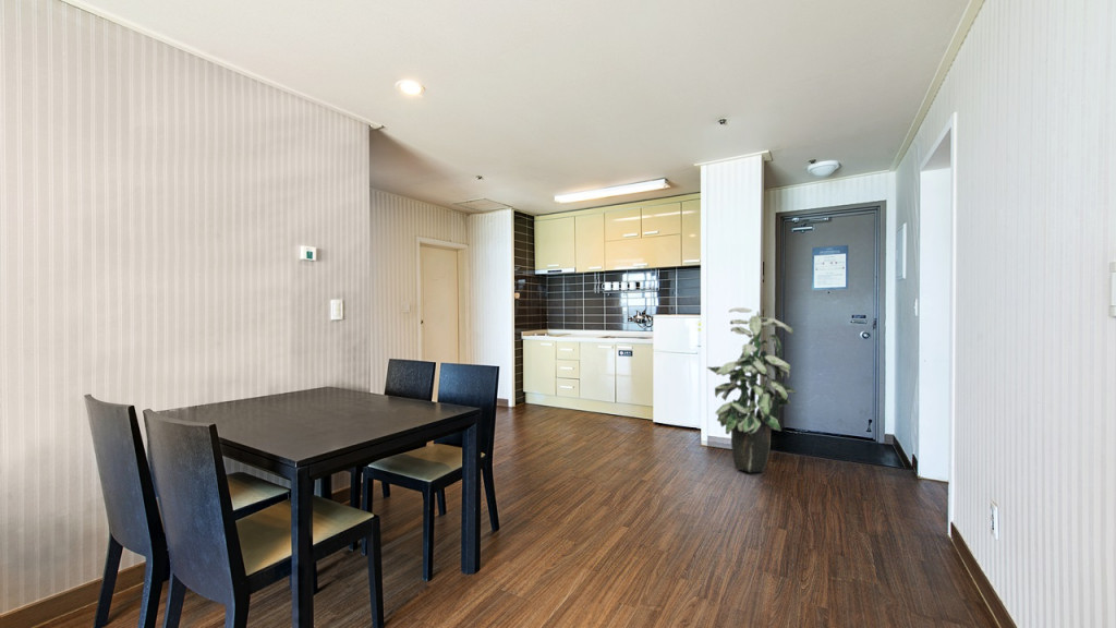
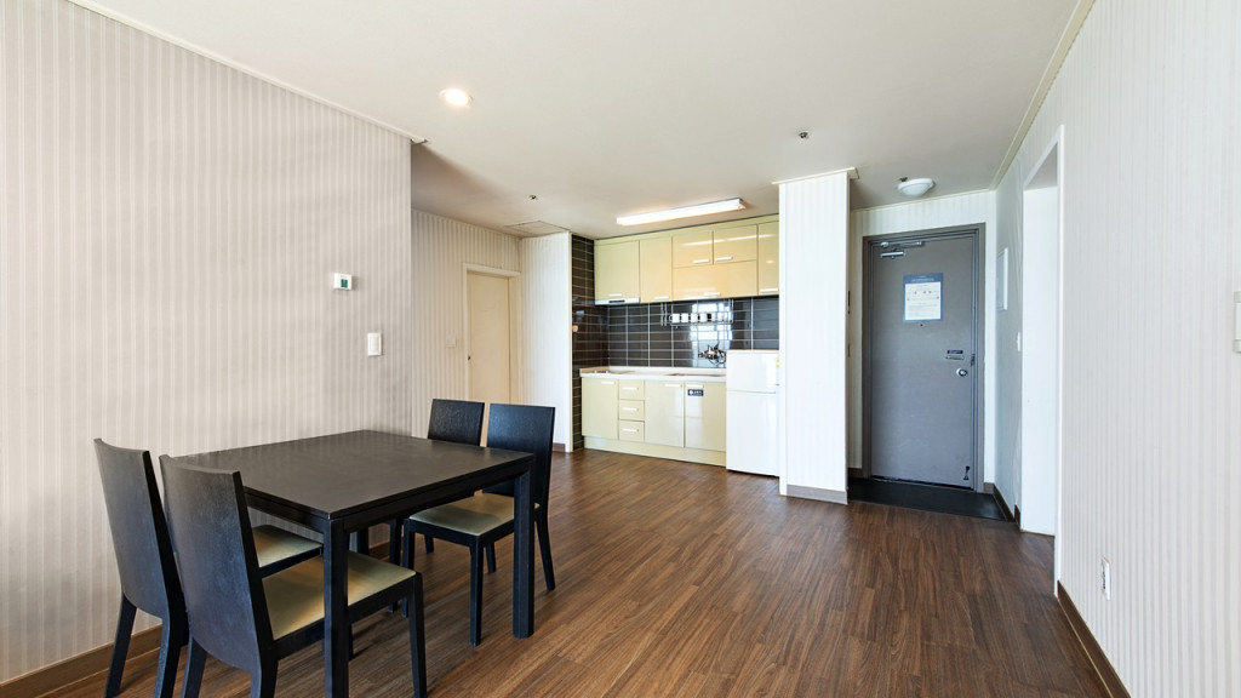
- indoor plant (749, 388)
